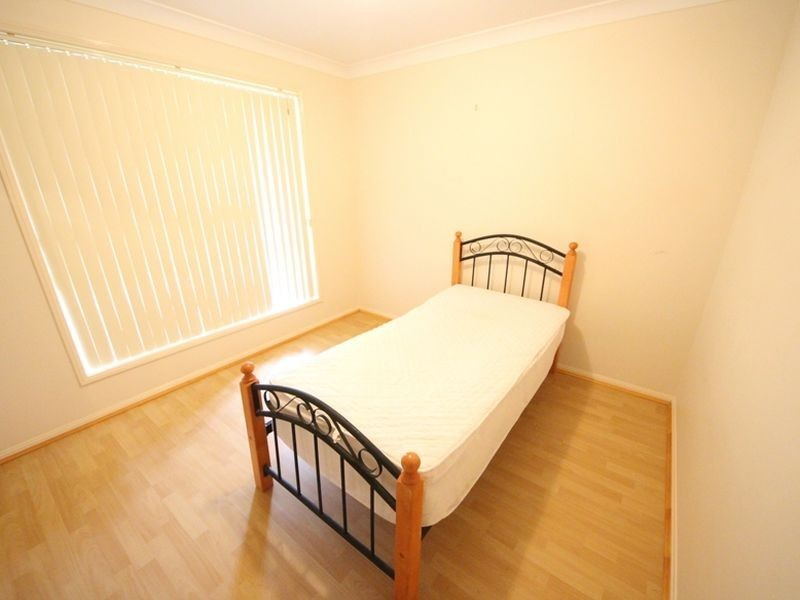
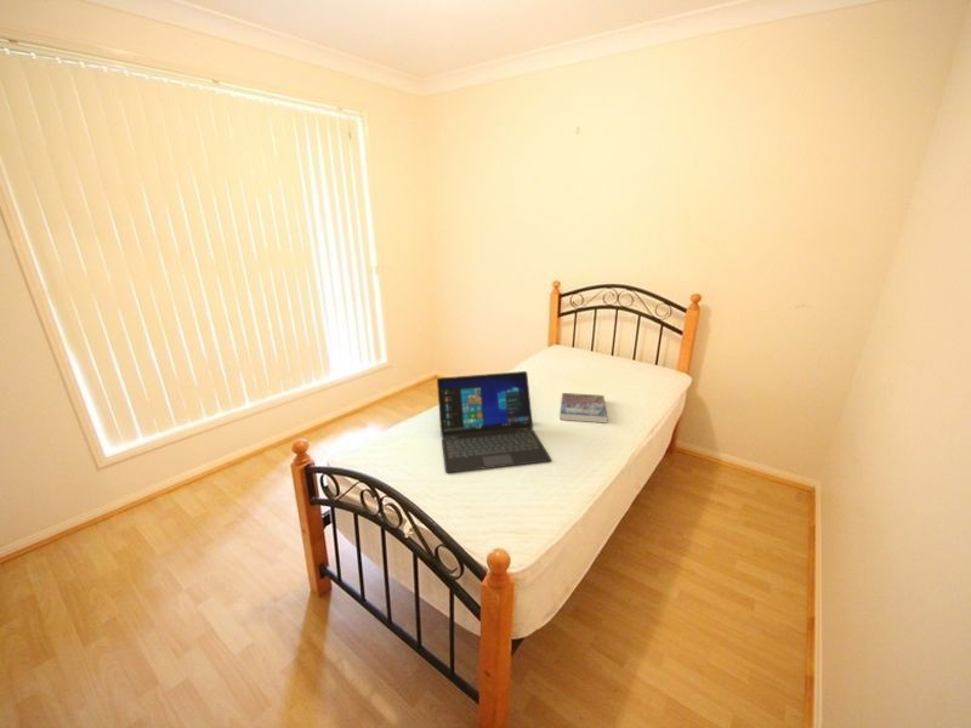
+ book (583, 406)
+ laptop (490, 416)
